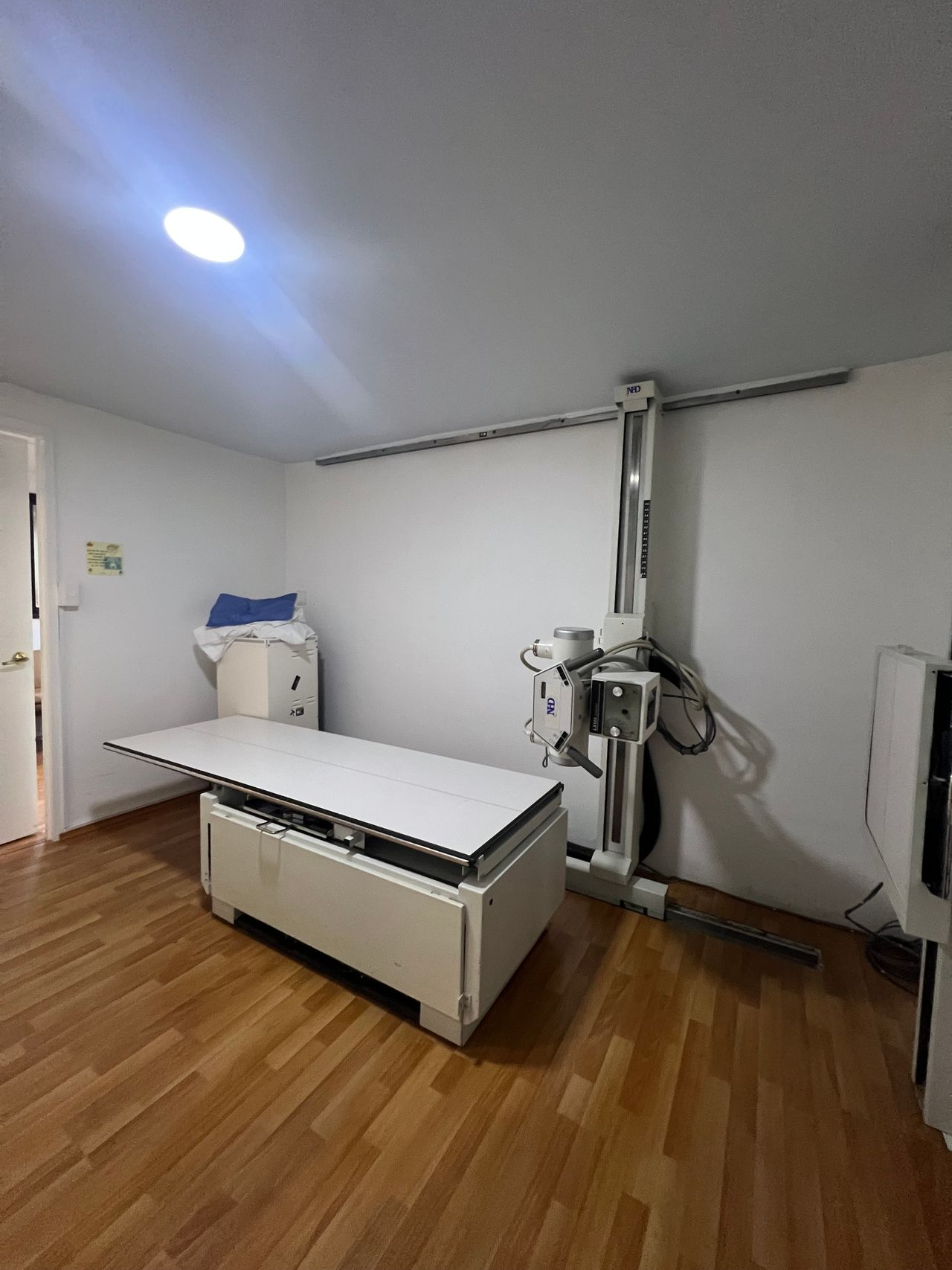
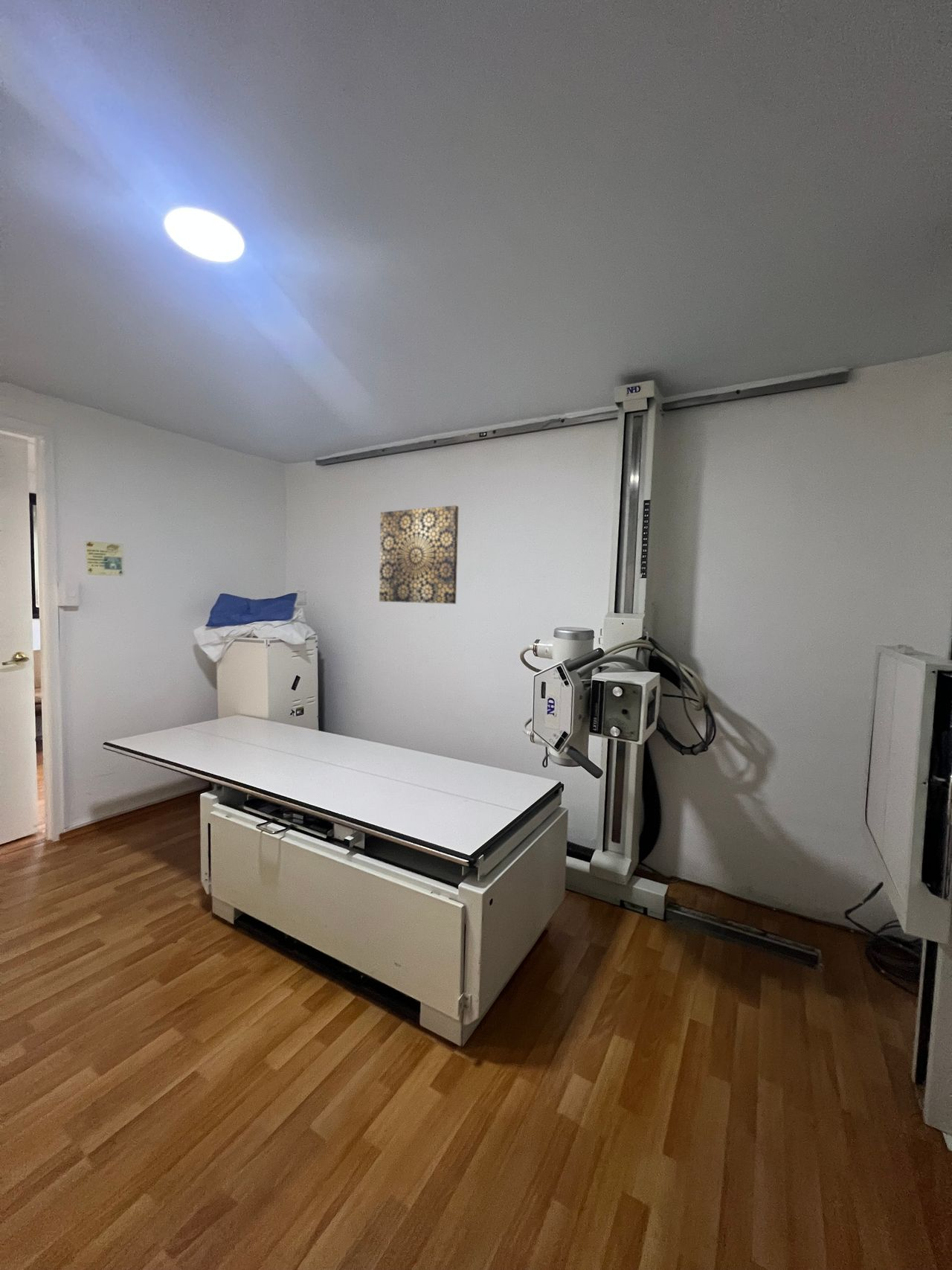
+ wall art (416, 556)
